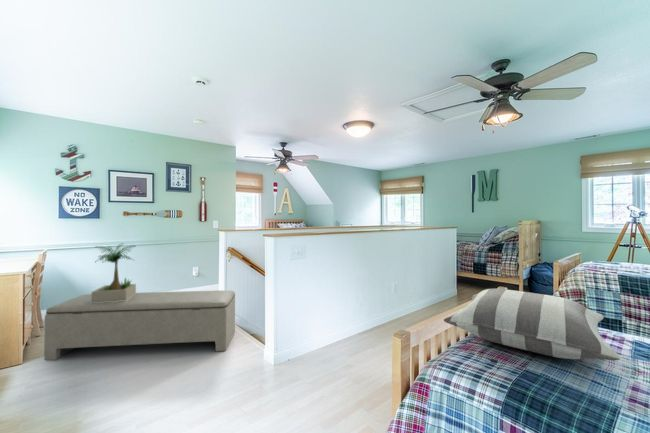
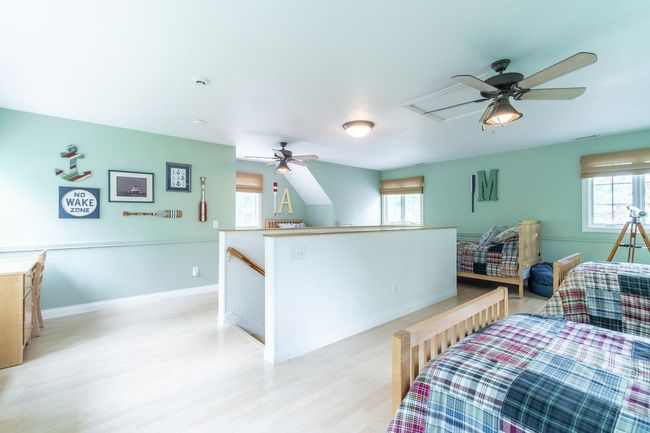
- potted plant (117, 270)
- pillow (525, 318)
- bench (150, 320)
